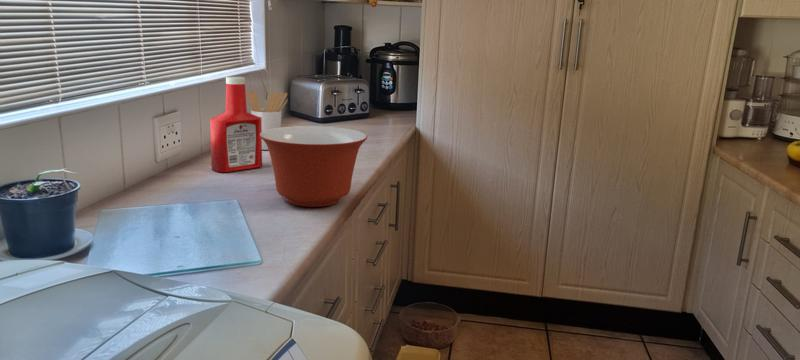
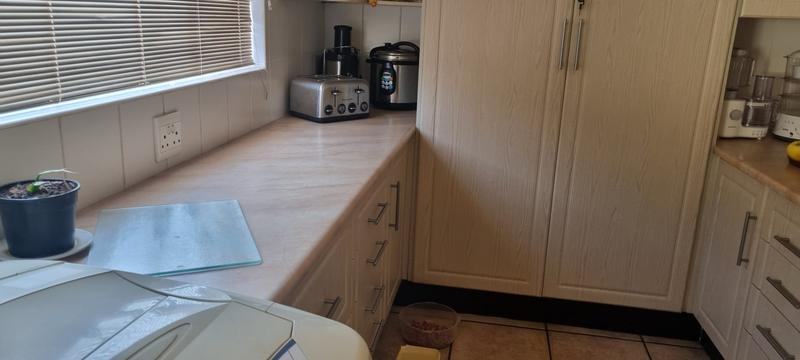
- soap bottle (236, 123)
- utensil holder (270, 118)
- mixing bowl (313, 167)
